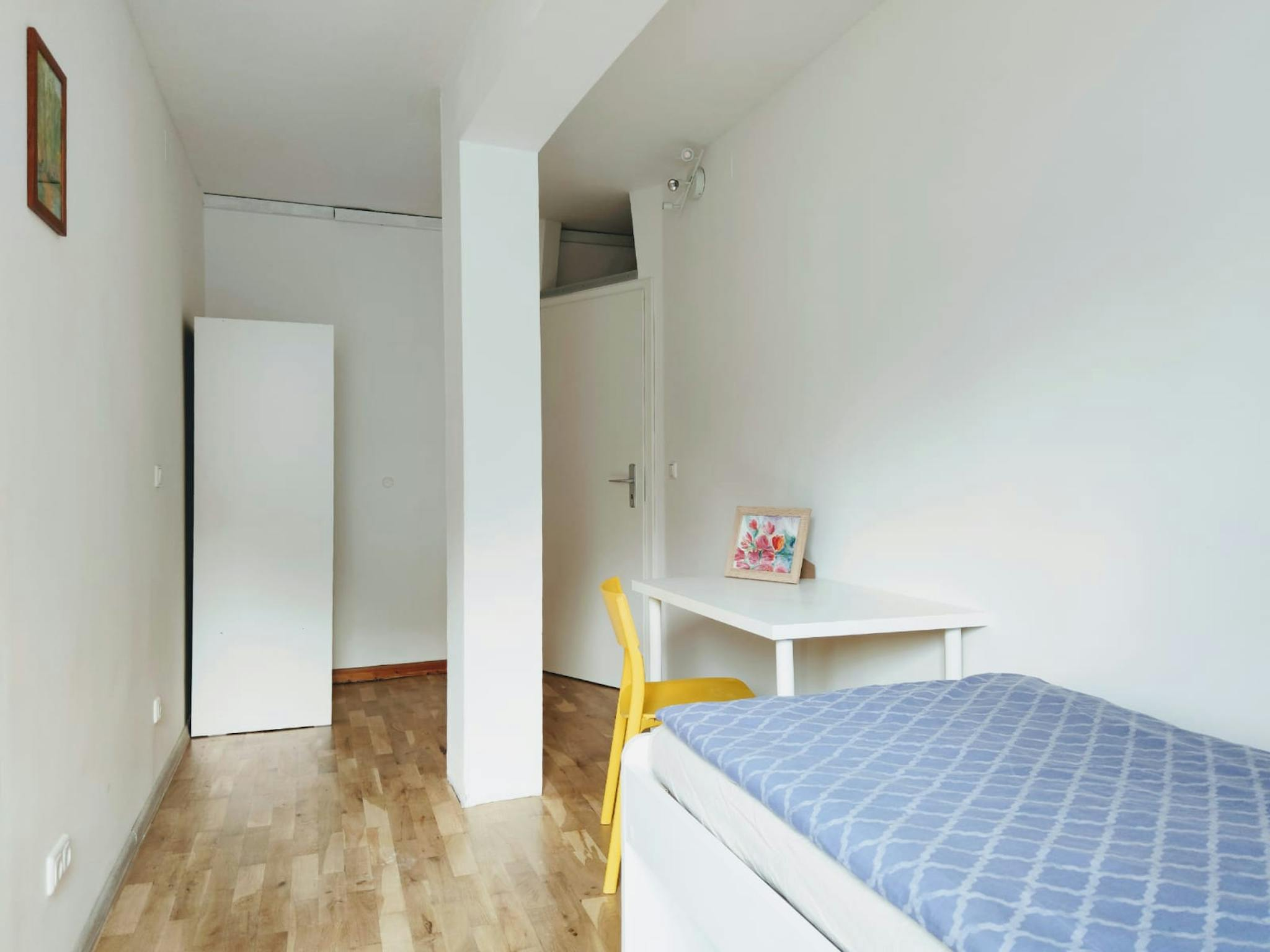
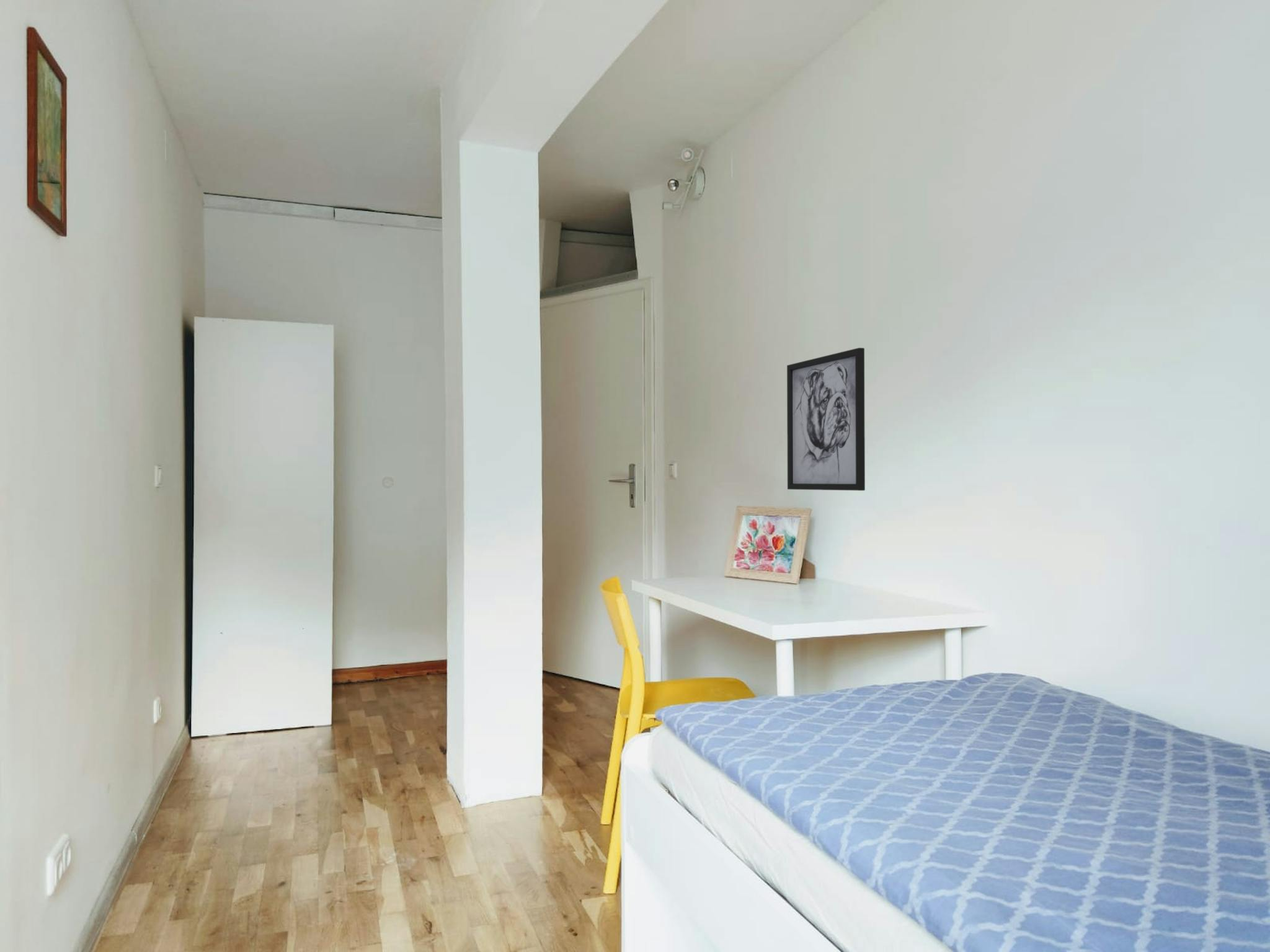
+ wall art (823, 423)
